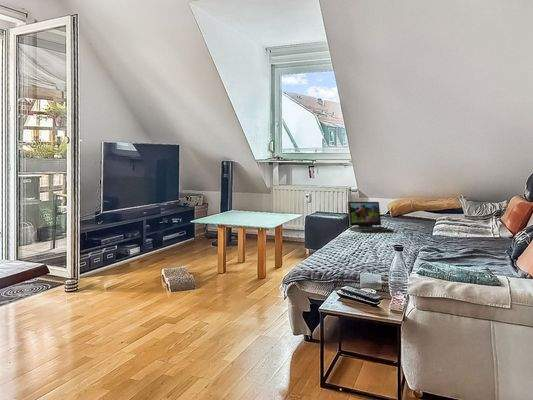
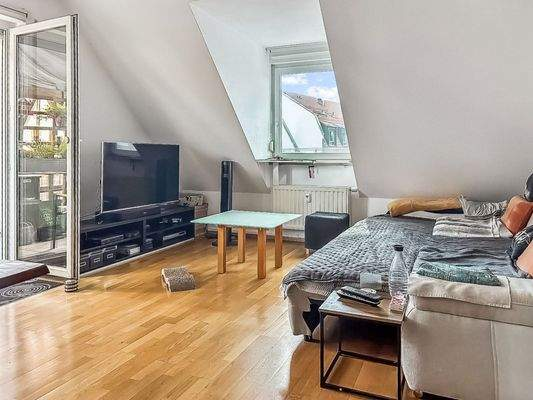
- laptop (369, 216)
